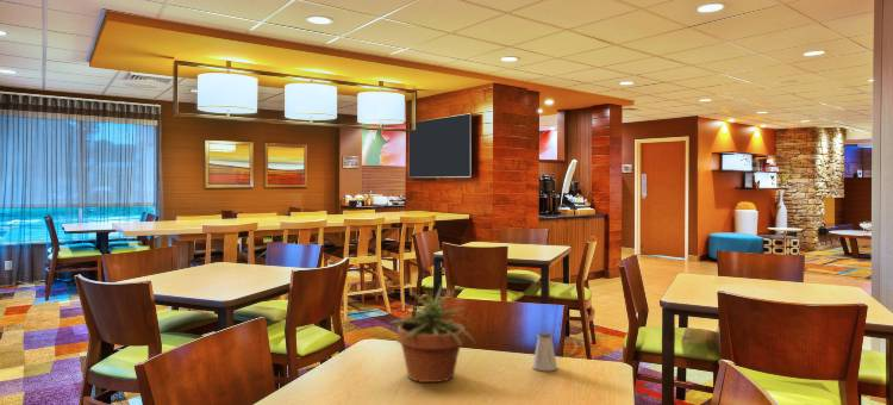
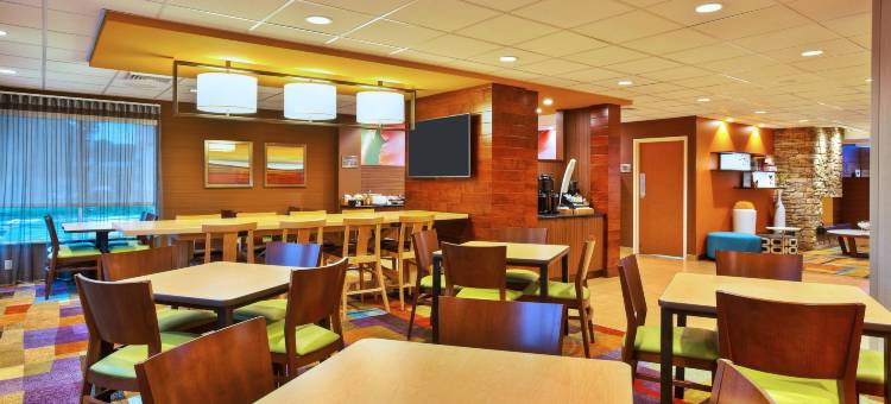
- saltshaker (544, 350)
- potted plant (433, 331)
